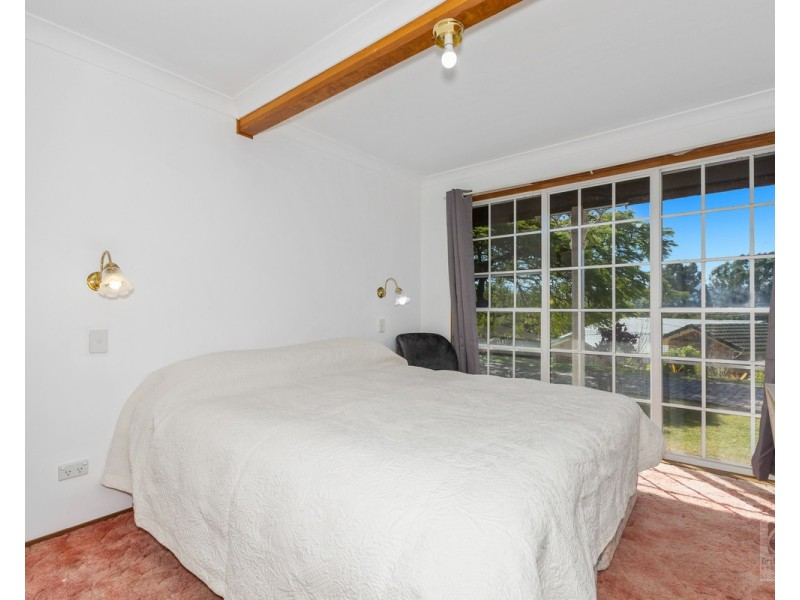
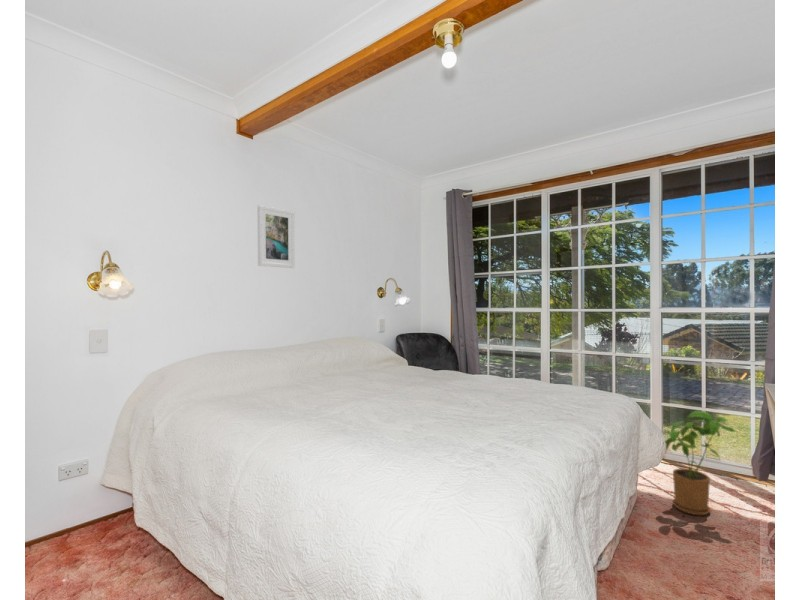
+ house plant (688, 459)
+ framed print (276, 237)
